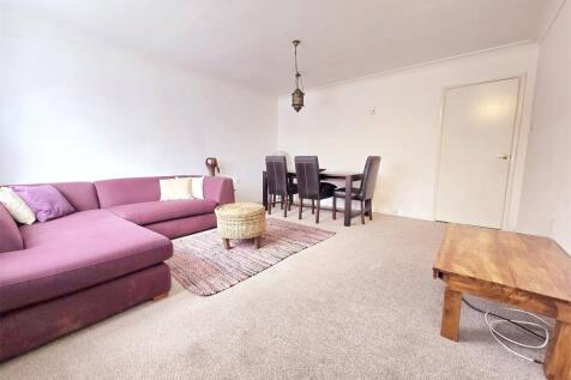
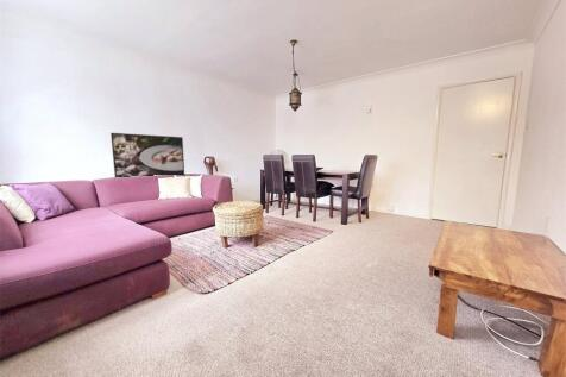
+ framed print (151, 157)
